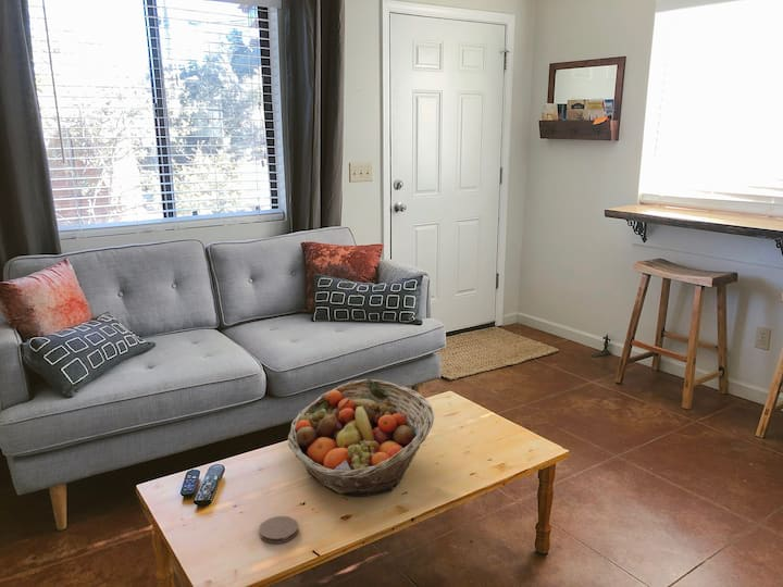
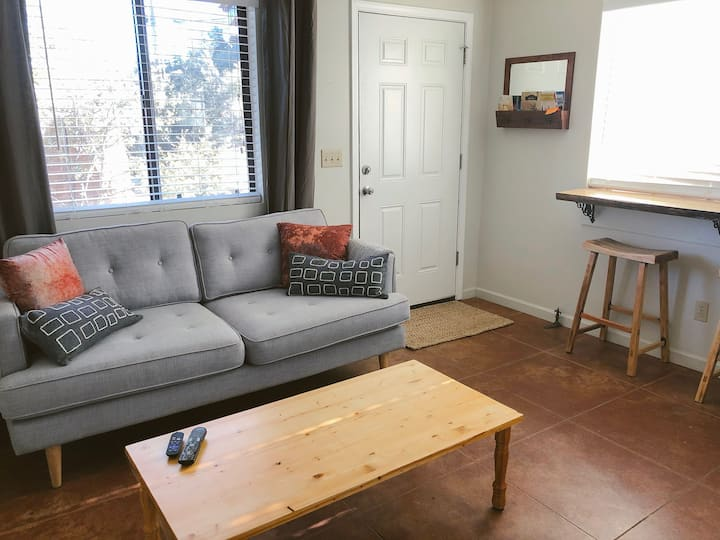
- fruit basket (360, 434)
- coaster (278, 529)
